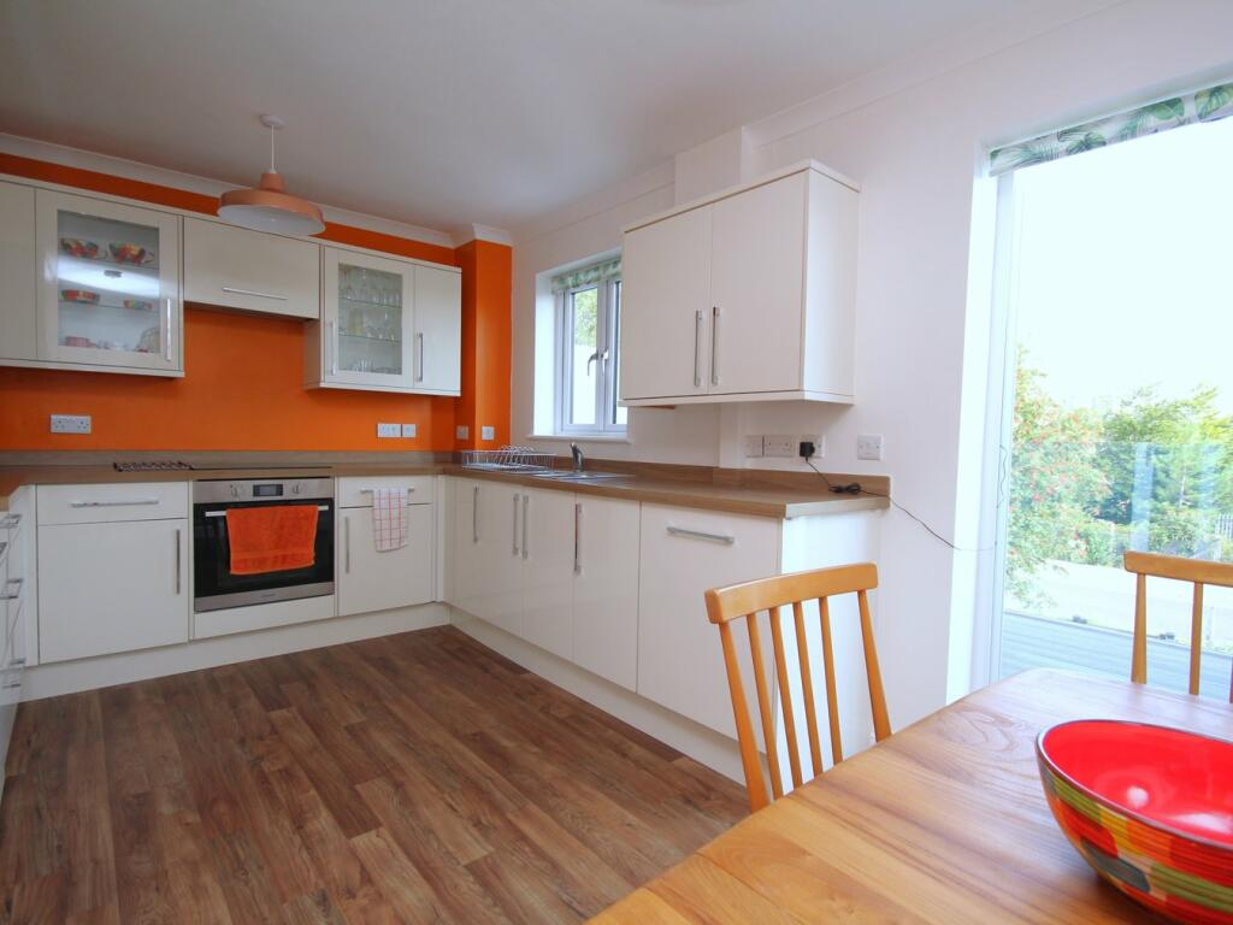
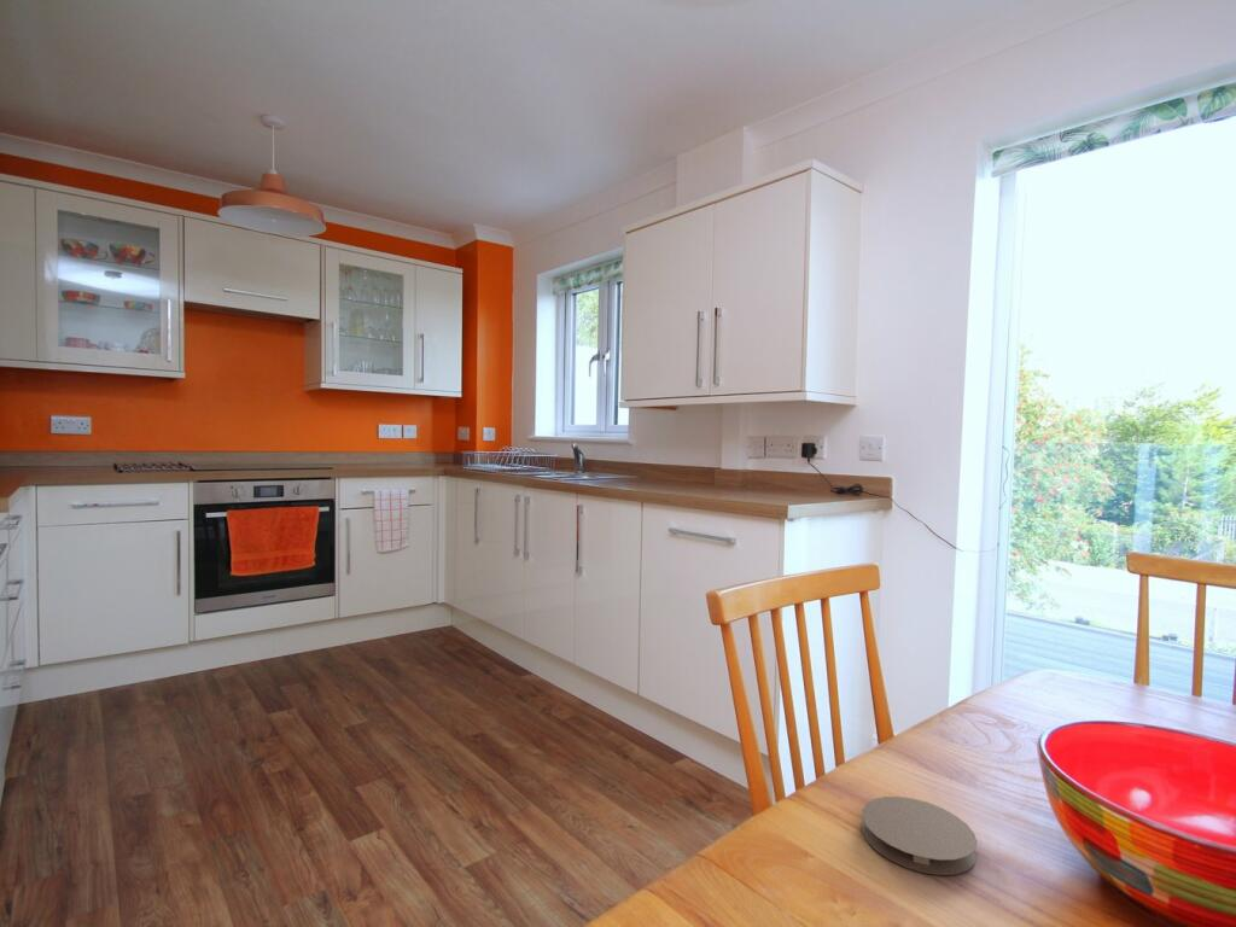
+ coaster (916, 832)
